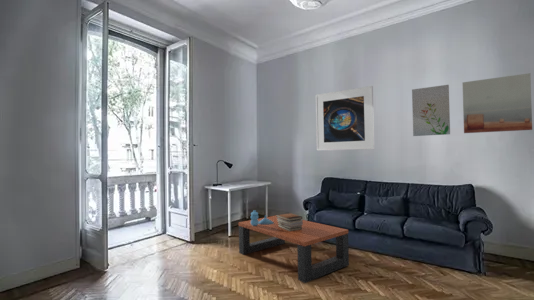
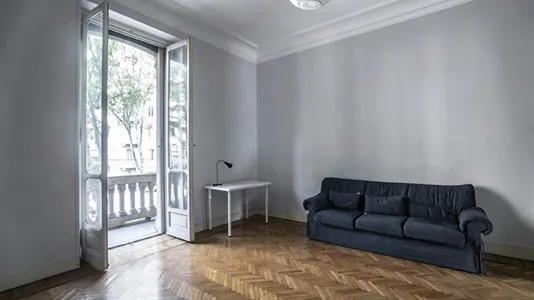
- coffee table (290, 241)
- book stack (289, 221)
- wall art (430, 111)
- decorative container (264, 218)
- wall art (495, 104)
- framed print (343, 120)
